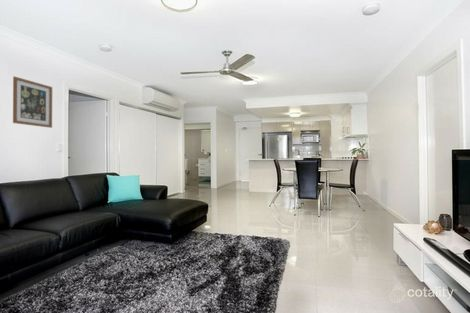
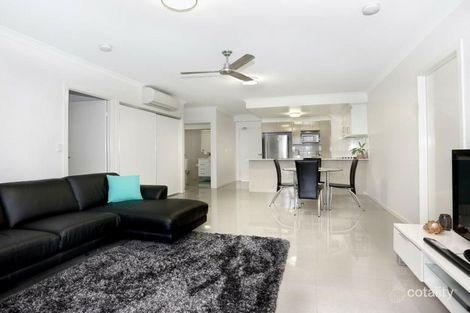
- wall art (34, 103)
